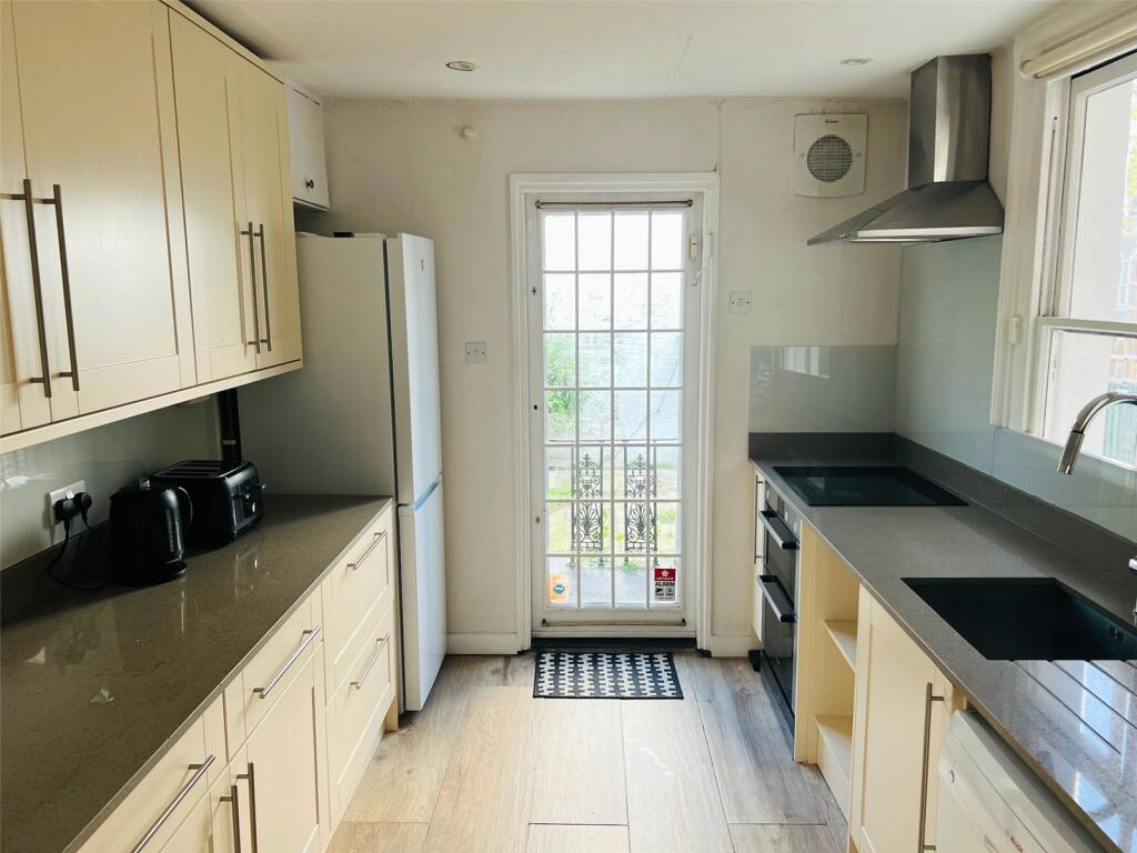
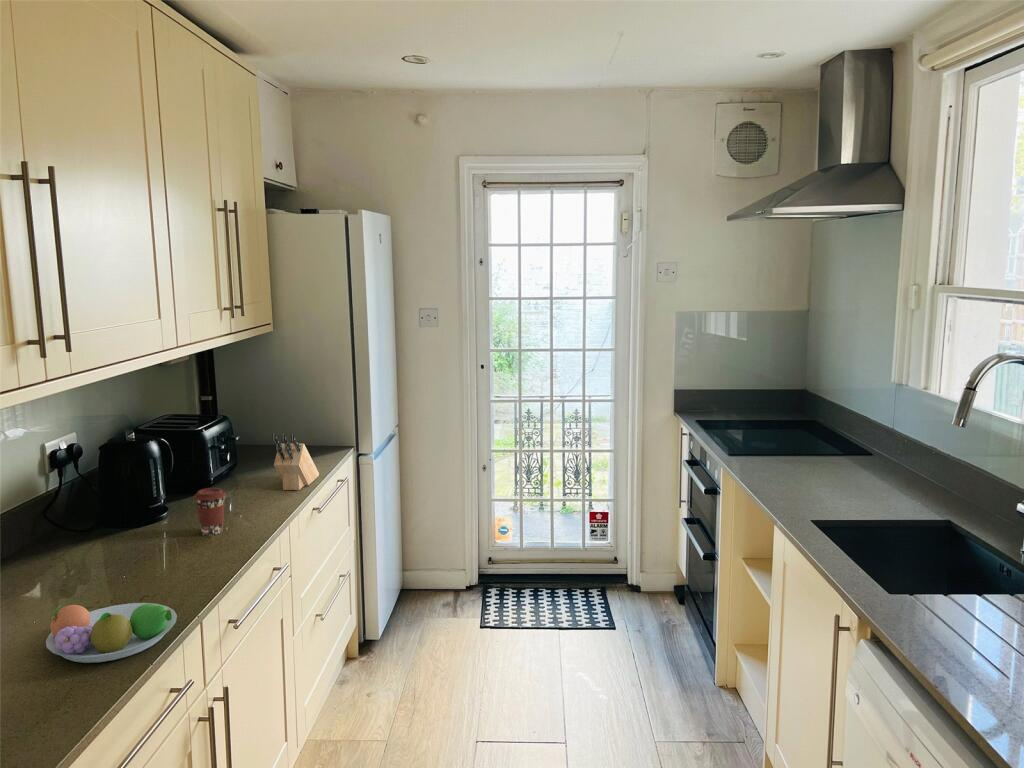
+ coffee cup (211, 512)
+ knife block (295, 456)
+ fruit bowl (115, 618)
